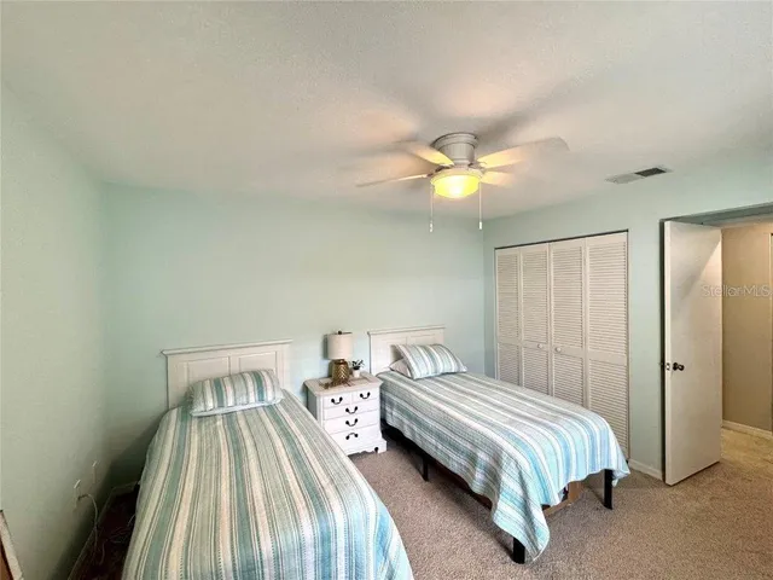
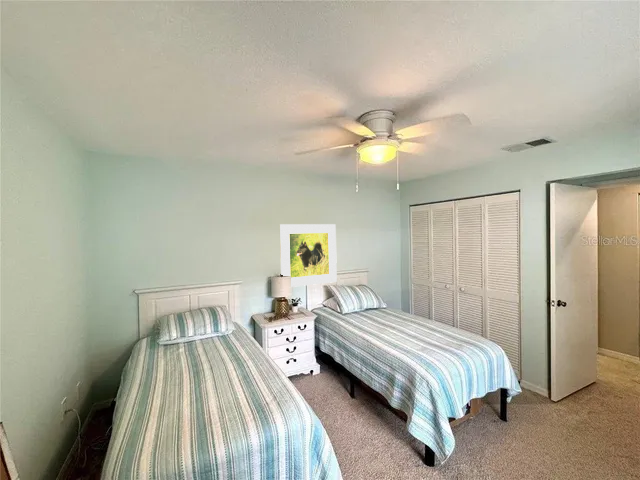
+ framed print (309, 254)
